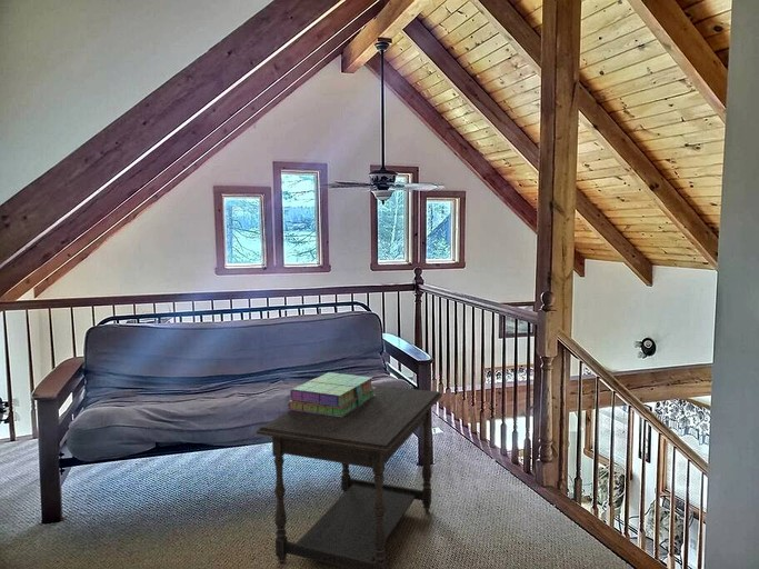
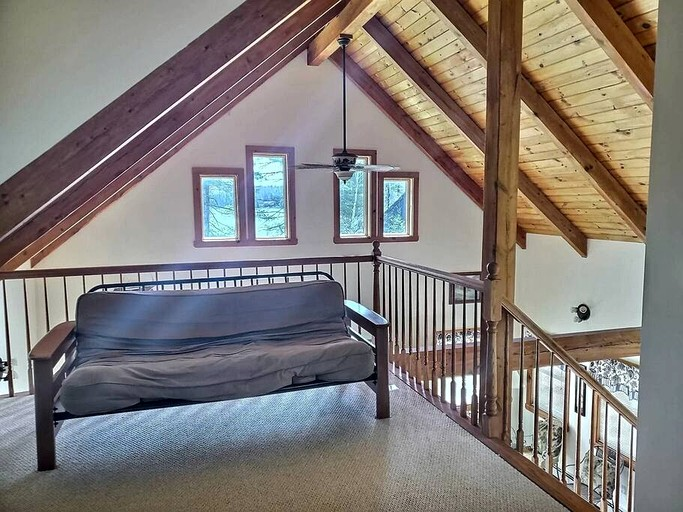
- side table (360, 466)
- stack of books (333, 391)
